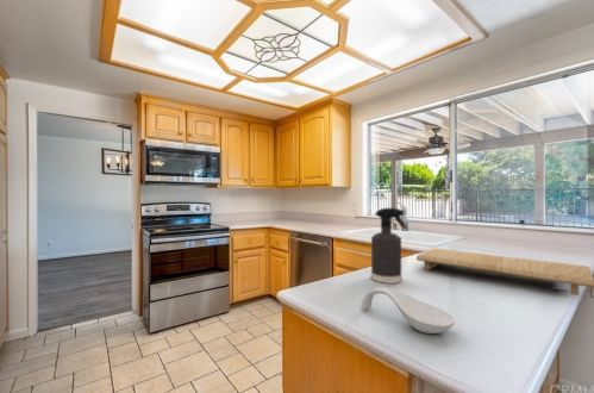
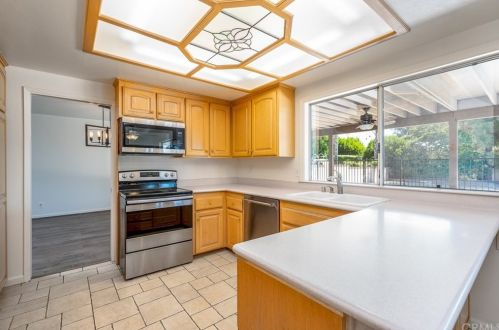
- cutting board (495, 267)
- spray bottle (388, 243)
- spoon rest (404, 307)
